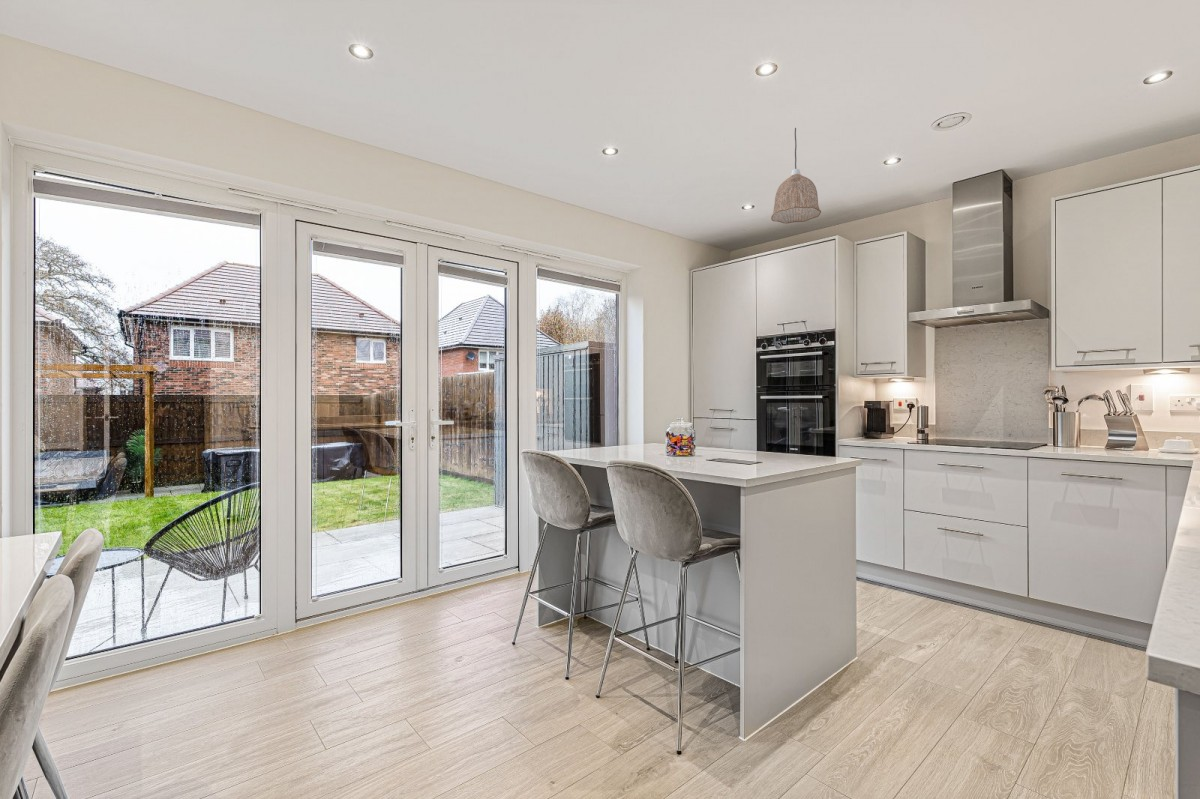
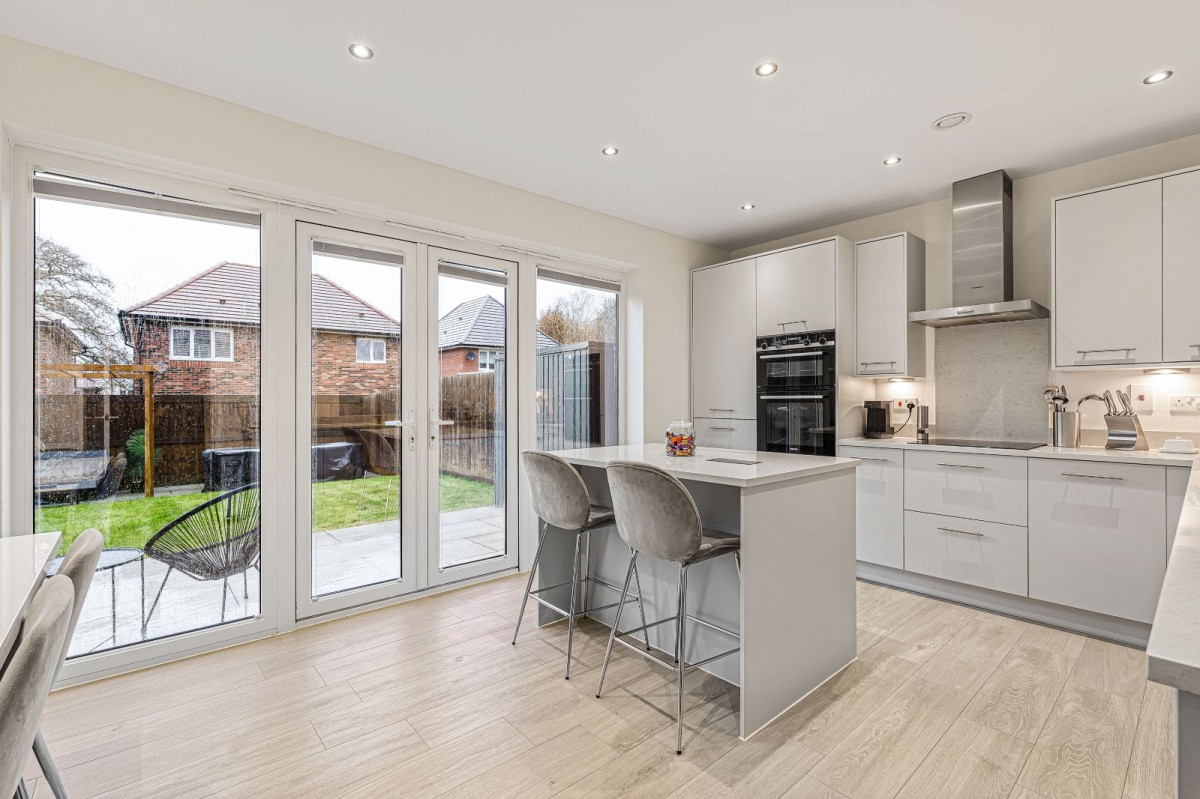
- pendant lamp (795, 172)
